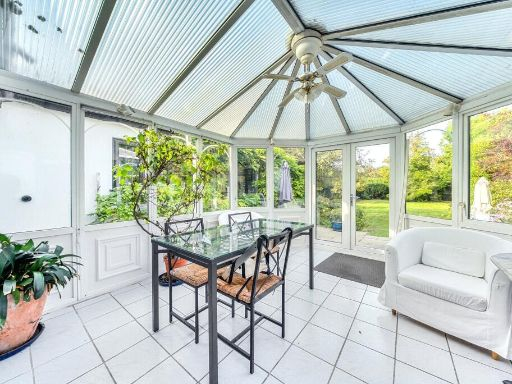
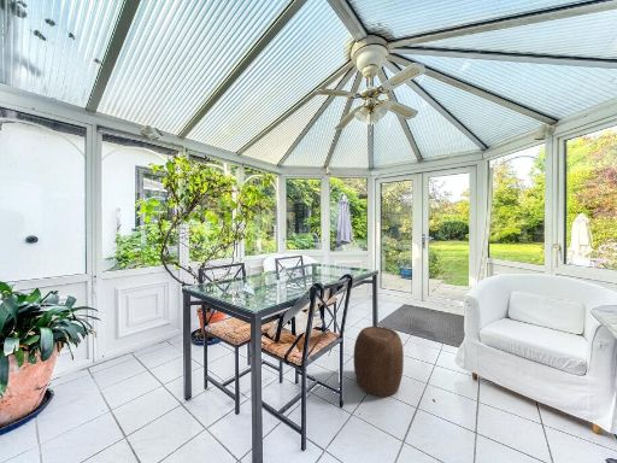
+ stool (377, 357)
